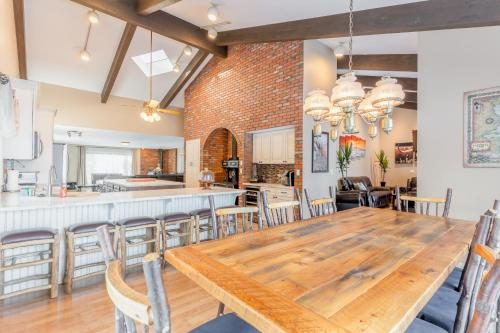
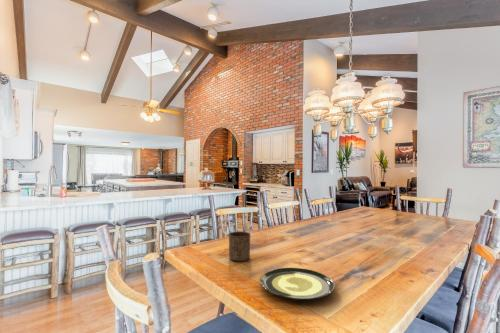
+ cup (239, 245)
+ plate (296, 283)
